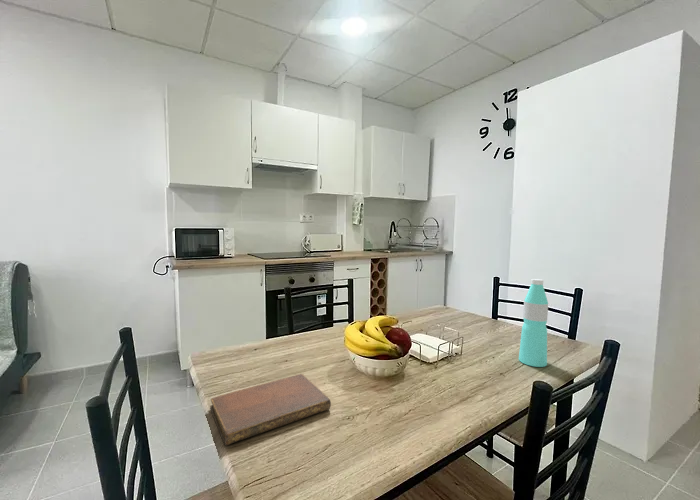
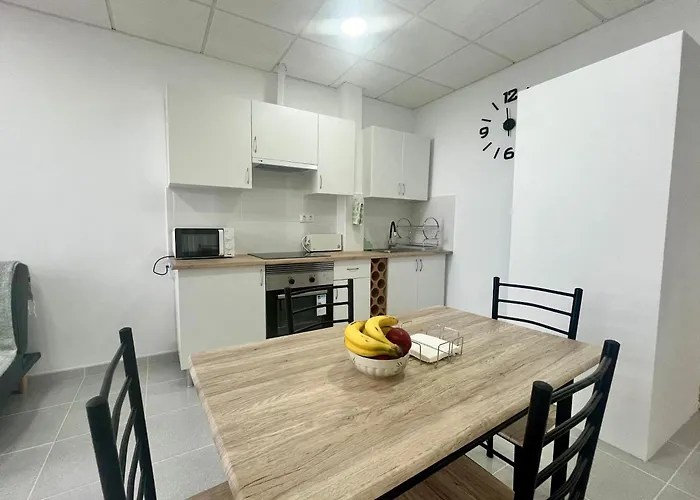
- water bottle (534, 320)
- notebook (270, 403)
